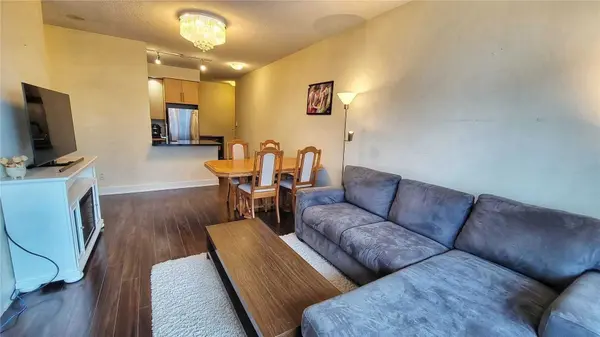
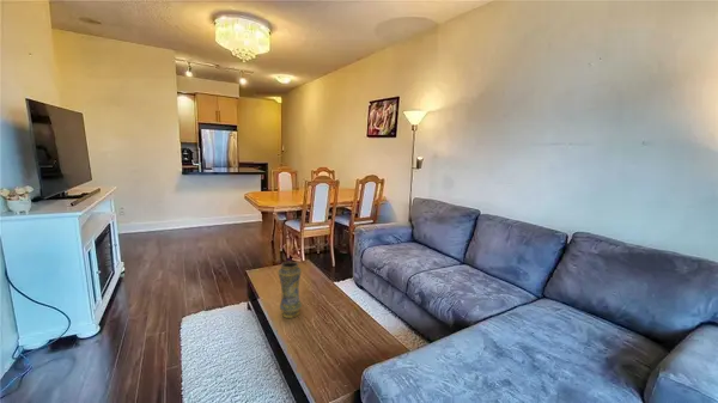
+ vase (290, 288)
